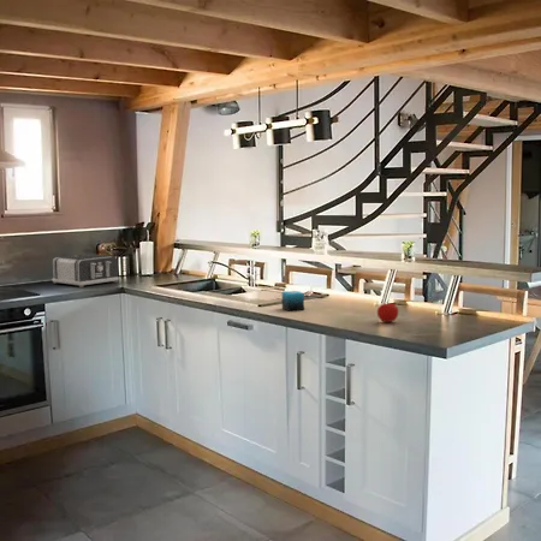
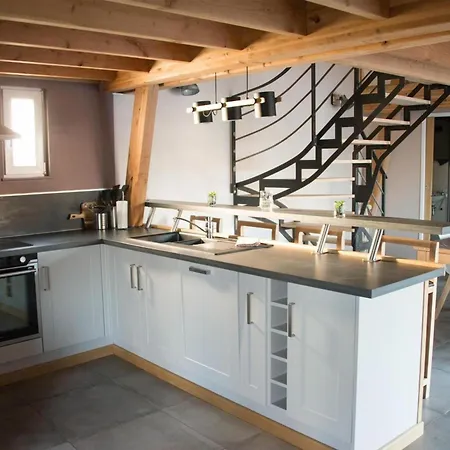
- candle (292, 297)
- toaster (85, 269)
- fruit (387, 310)
